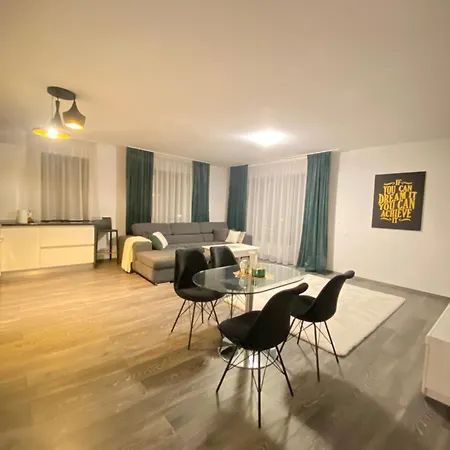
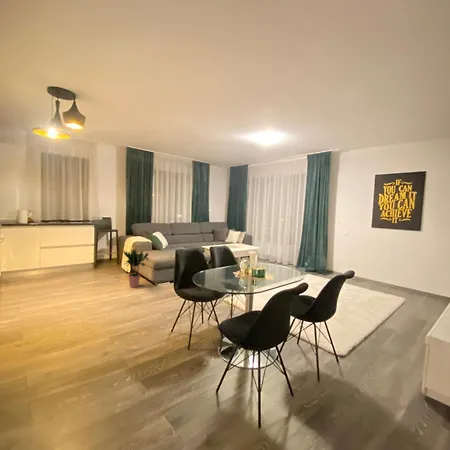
+ potted plant (138, 267)
